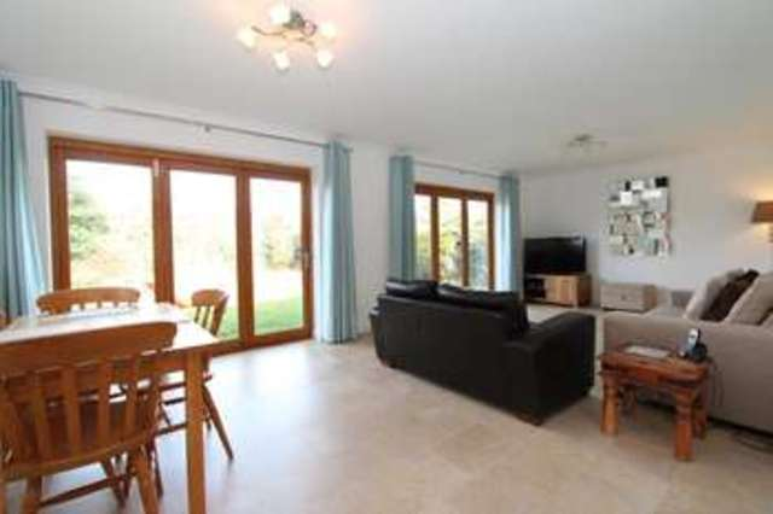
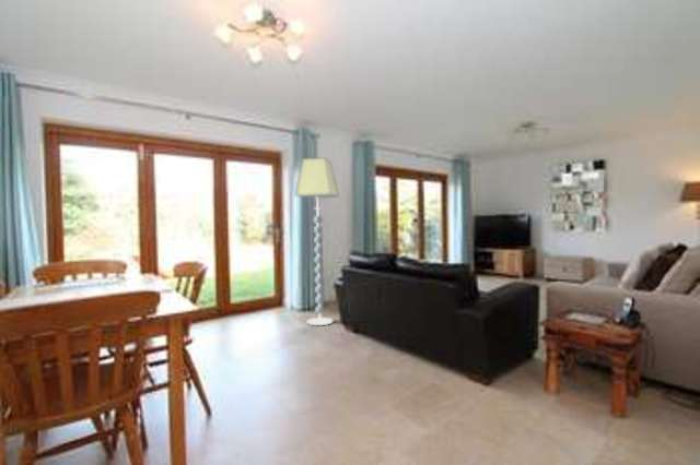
+ floor lamp (318, 240)
